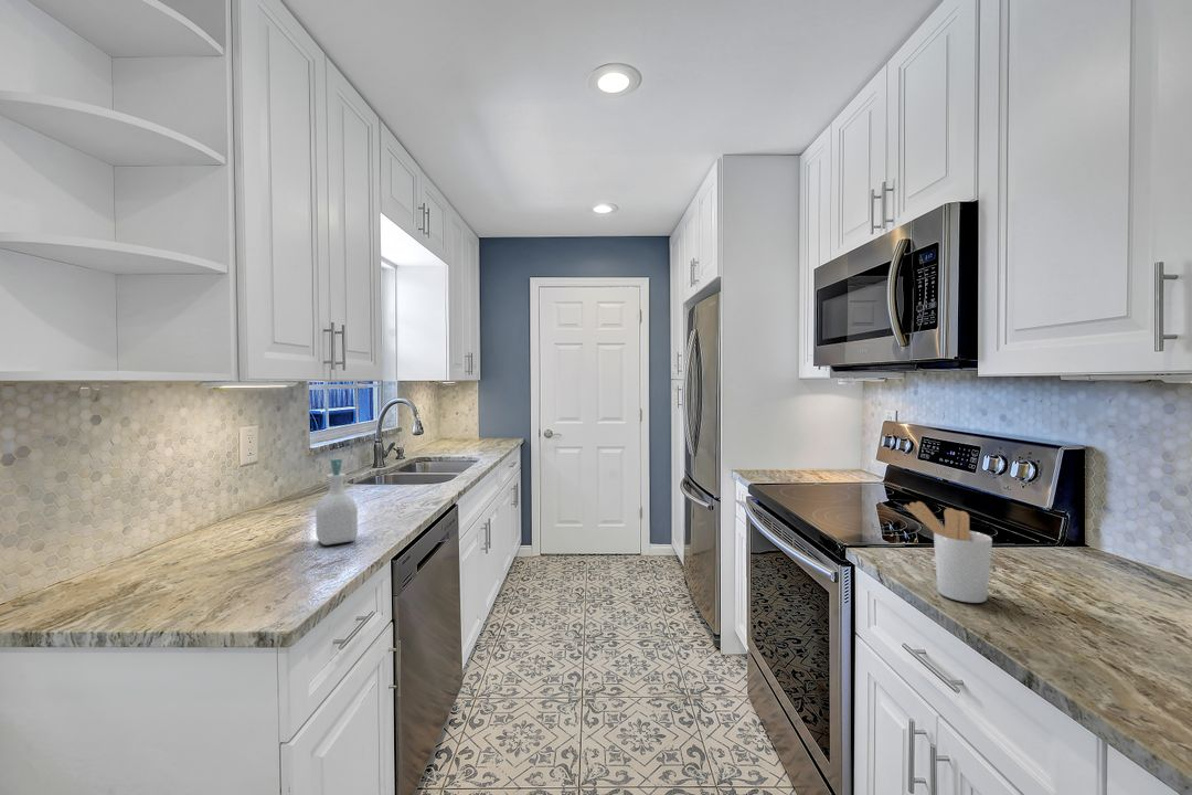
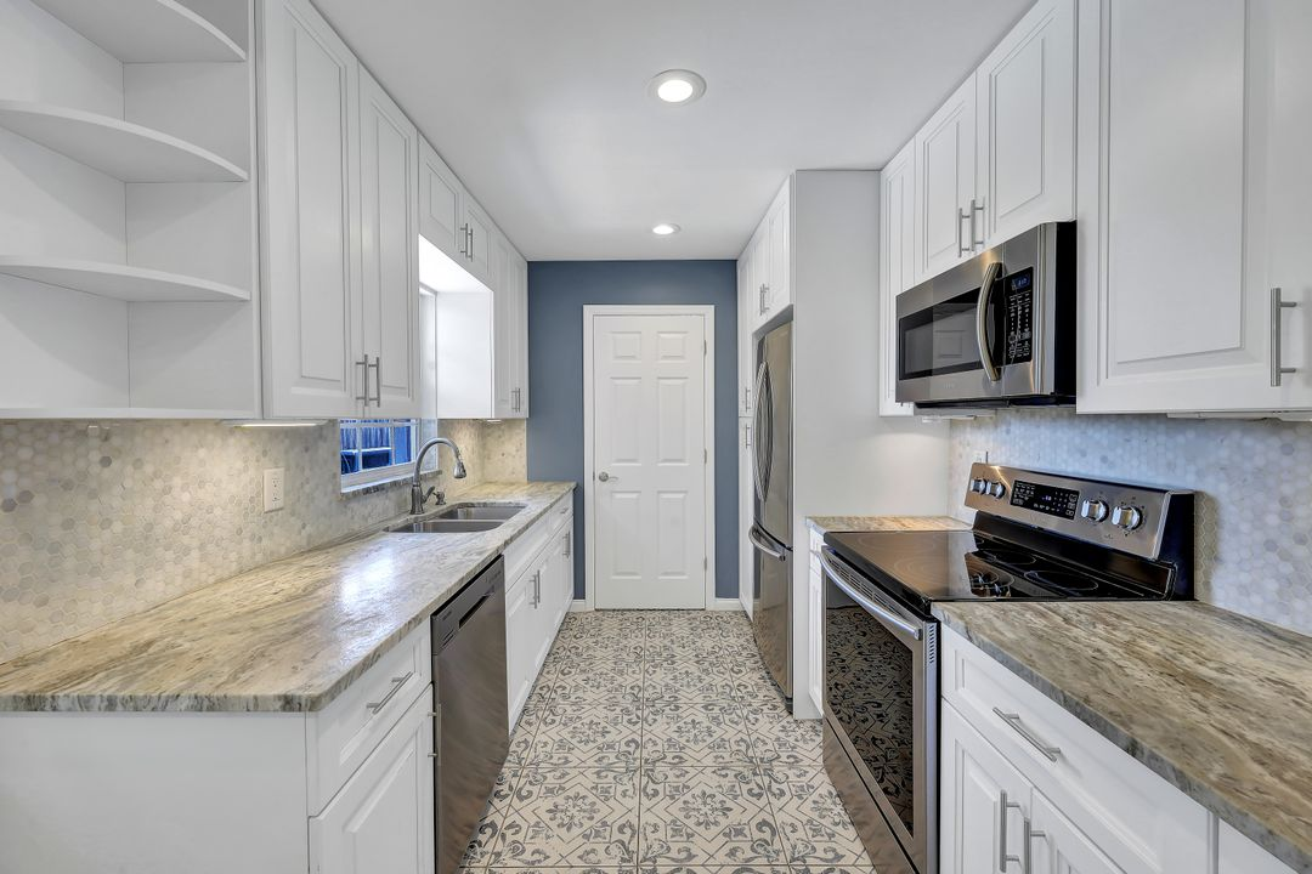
- soap bottle (337, 499)
- utensil holder (946, 547)
